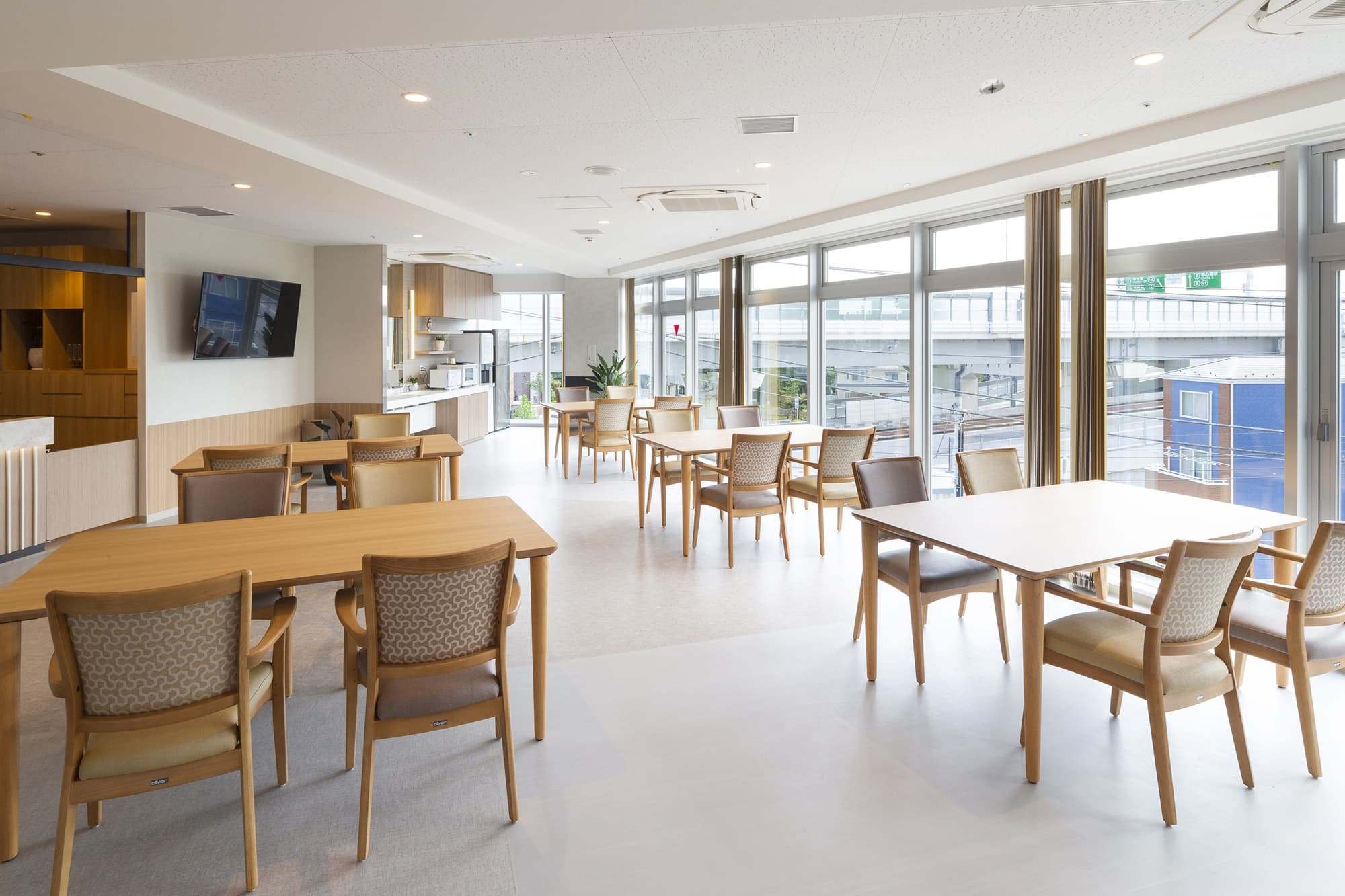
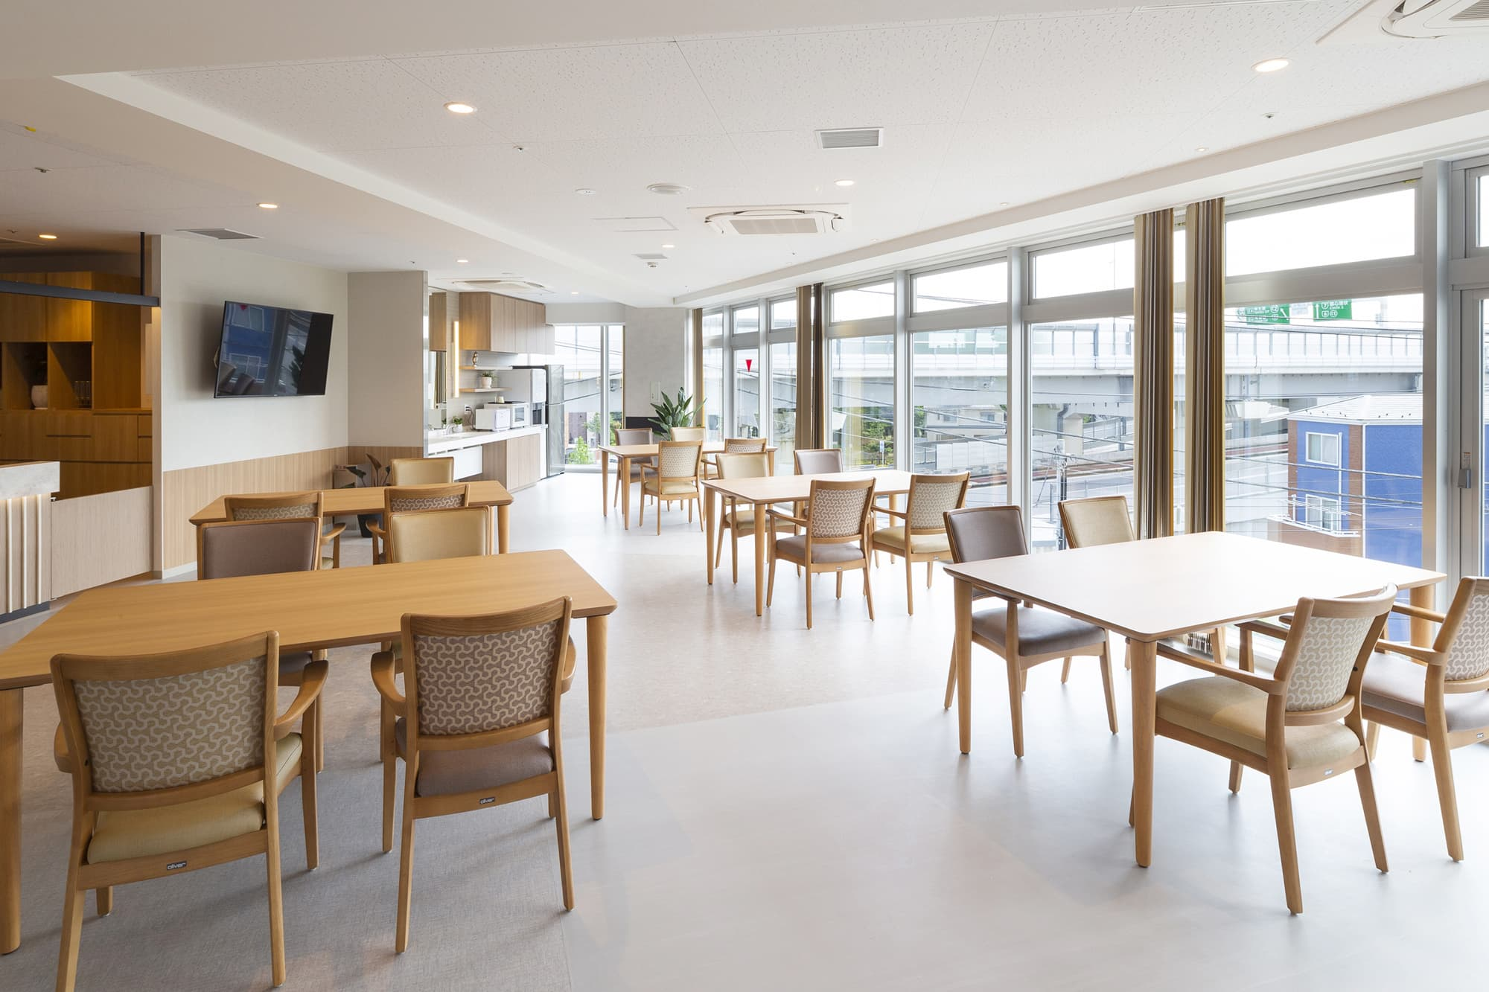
- smoke detector (991, 86)
